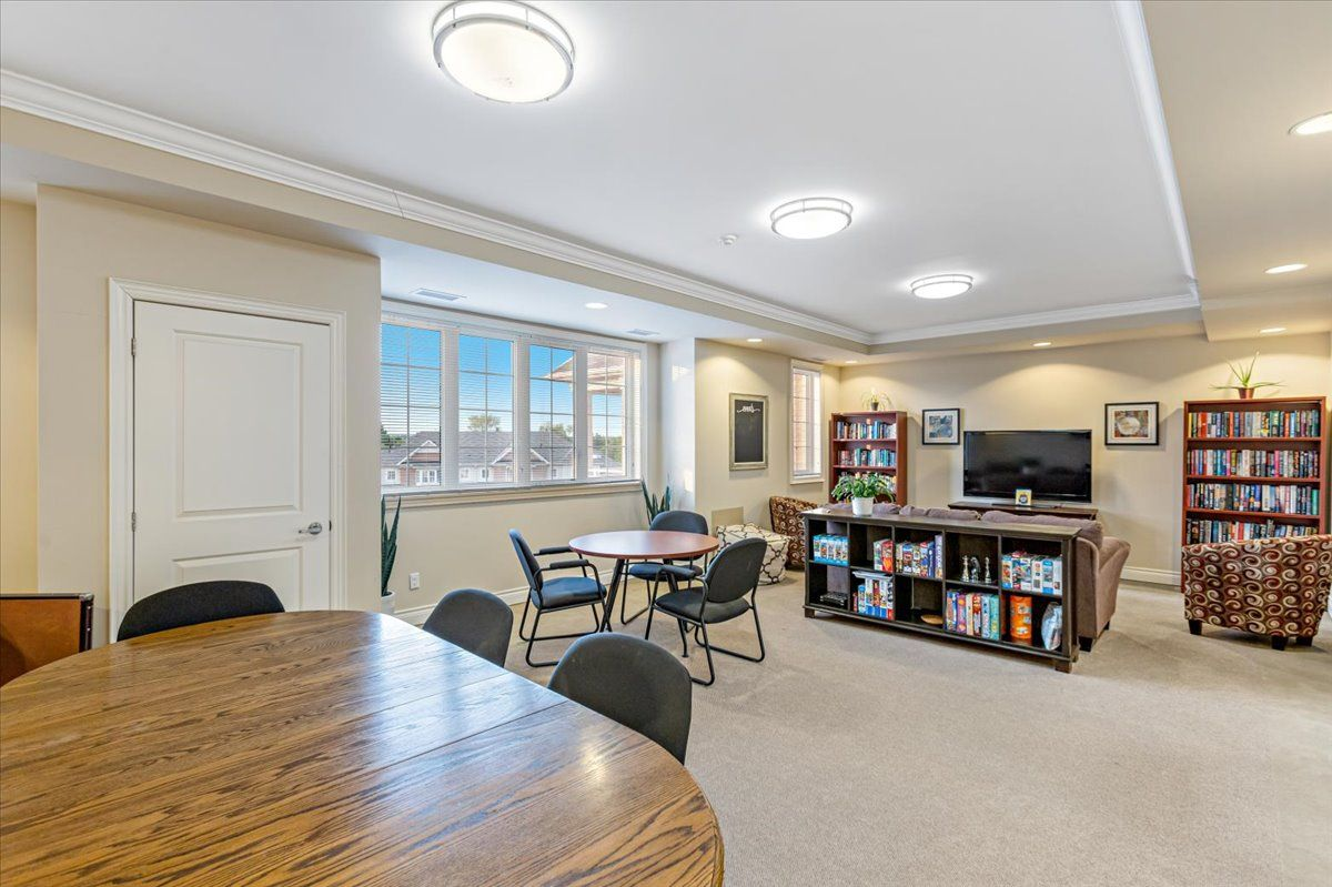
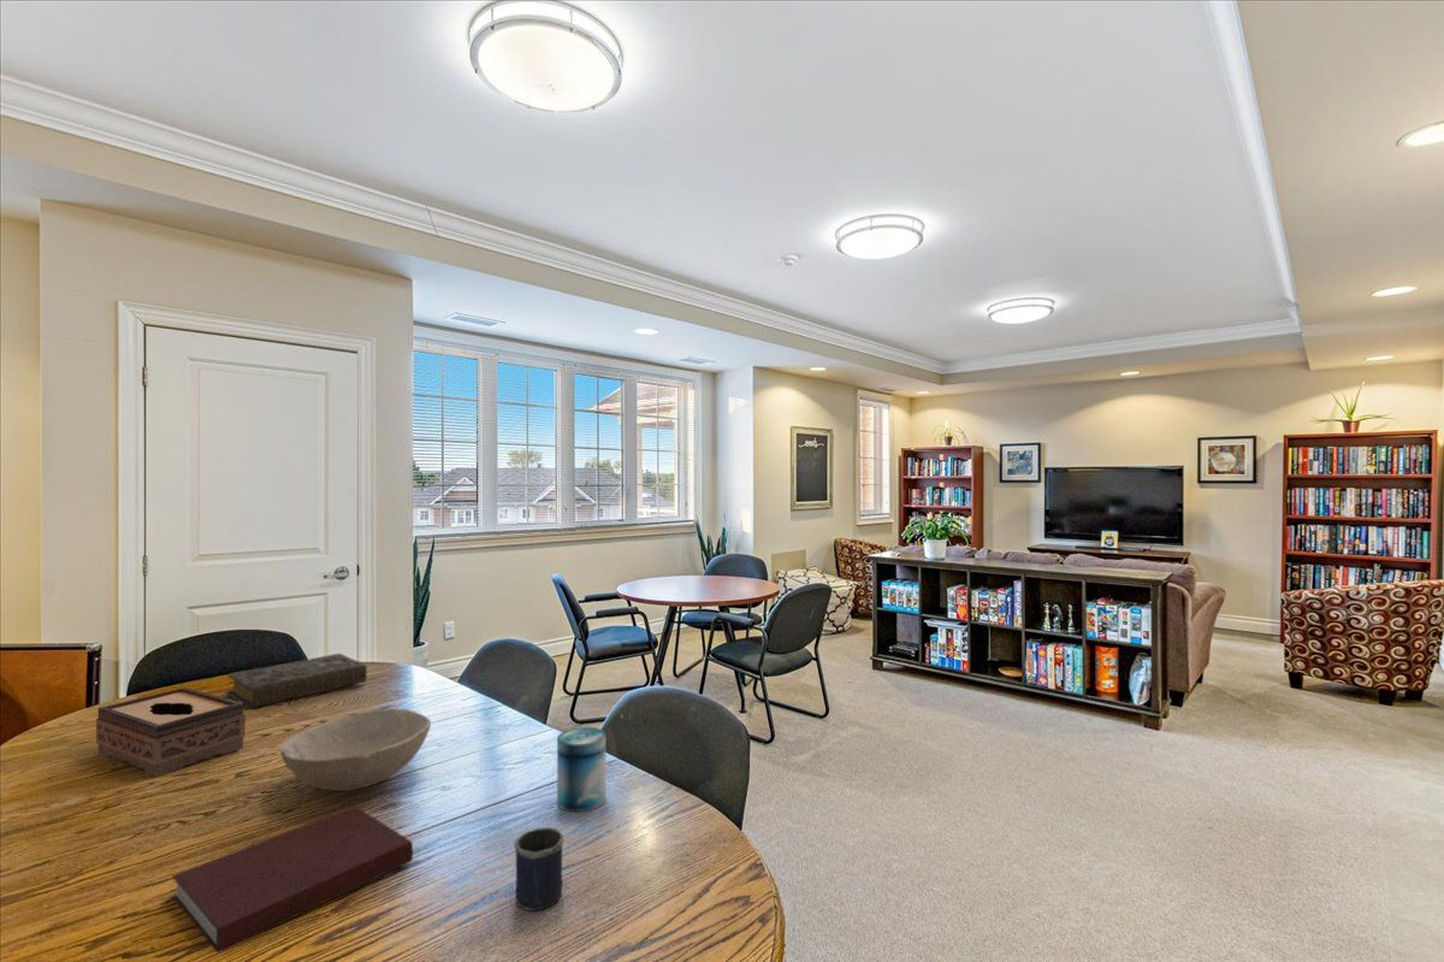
+ bowl (359, 755)
+ tissue box (171, 727)
+ book (298, 678)
+ notebook (297, 868)
+ mug (539, 862)
+ beverage can (581, 767)
